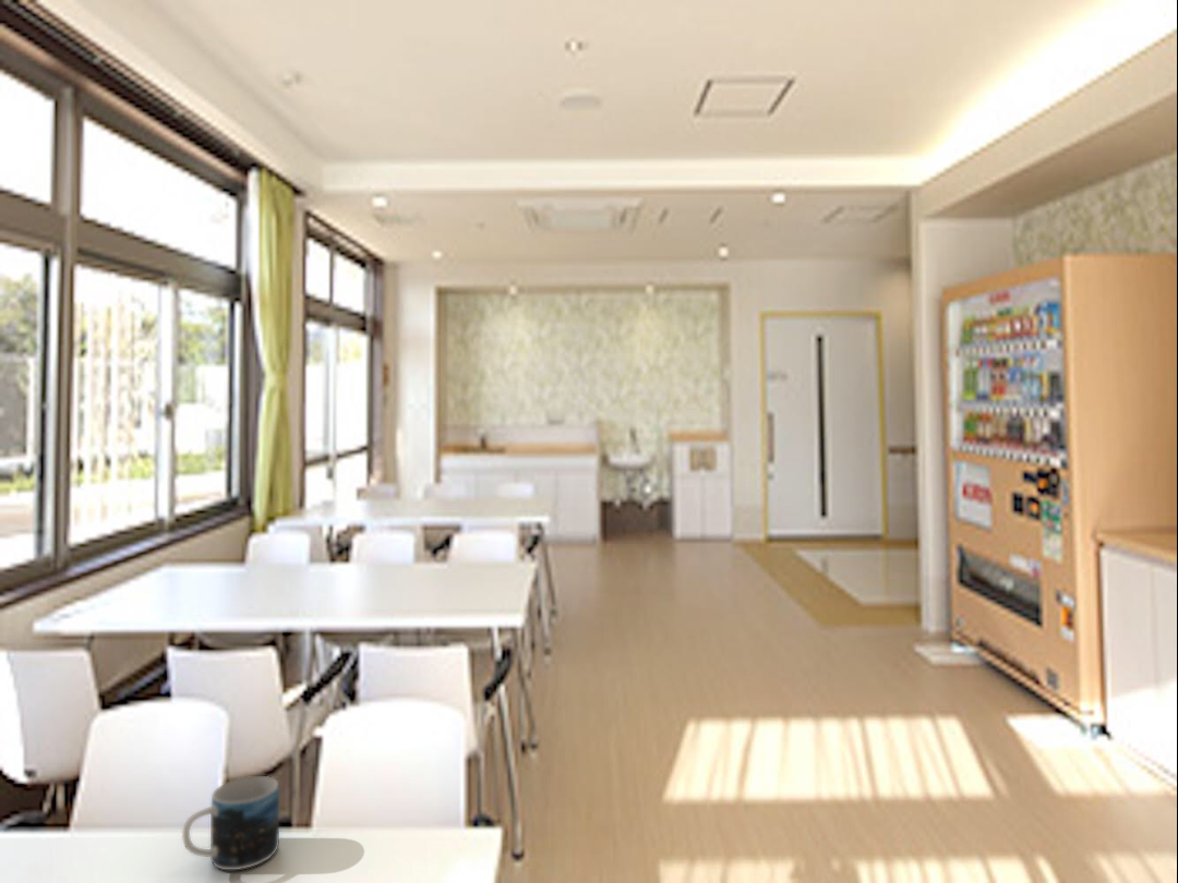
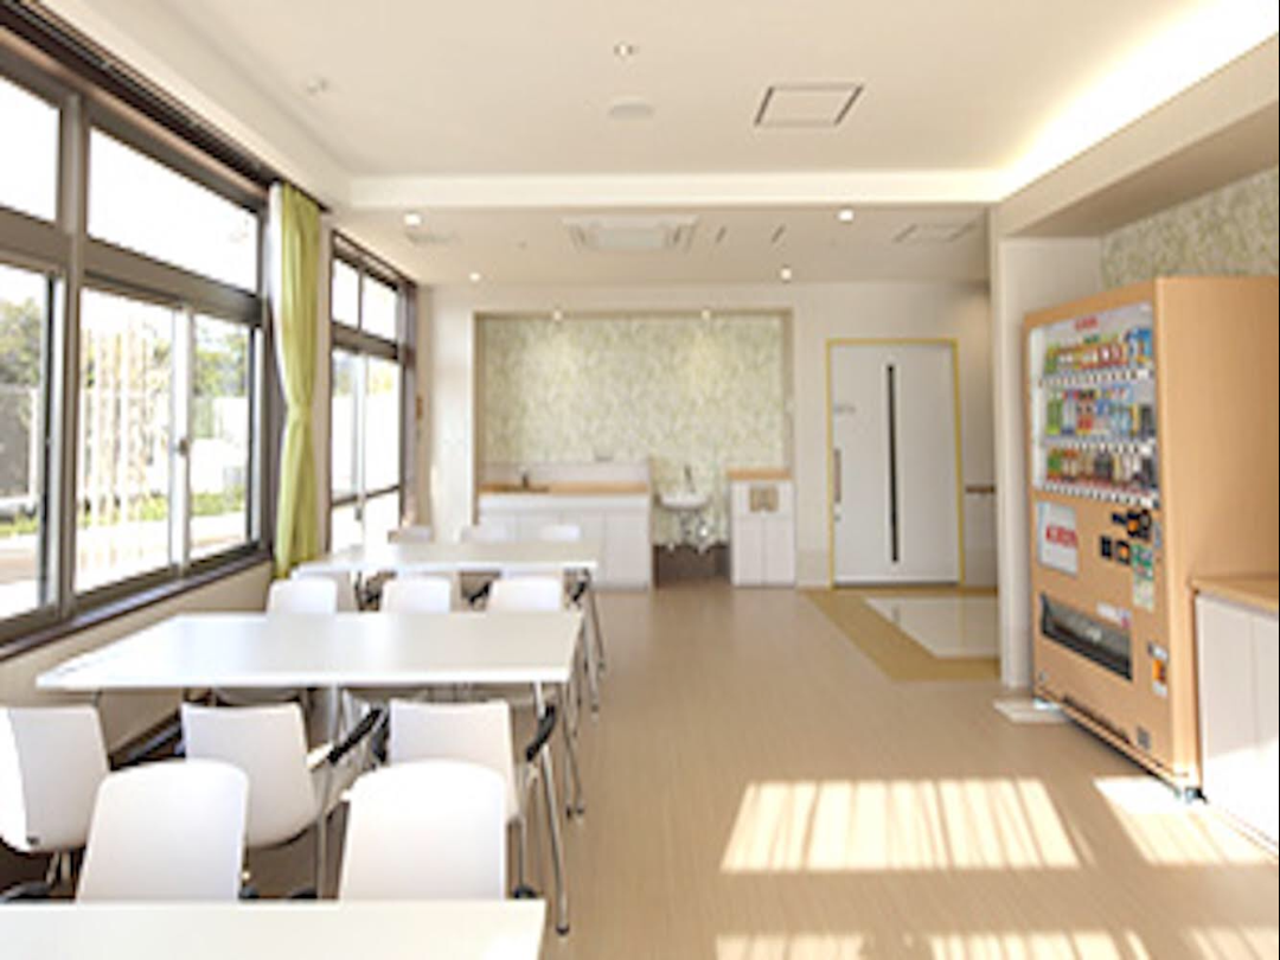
- mug (230, 827)
